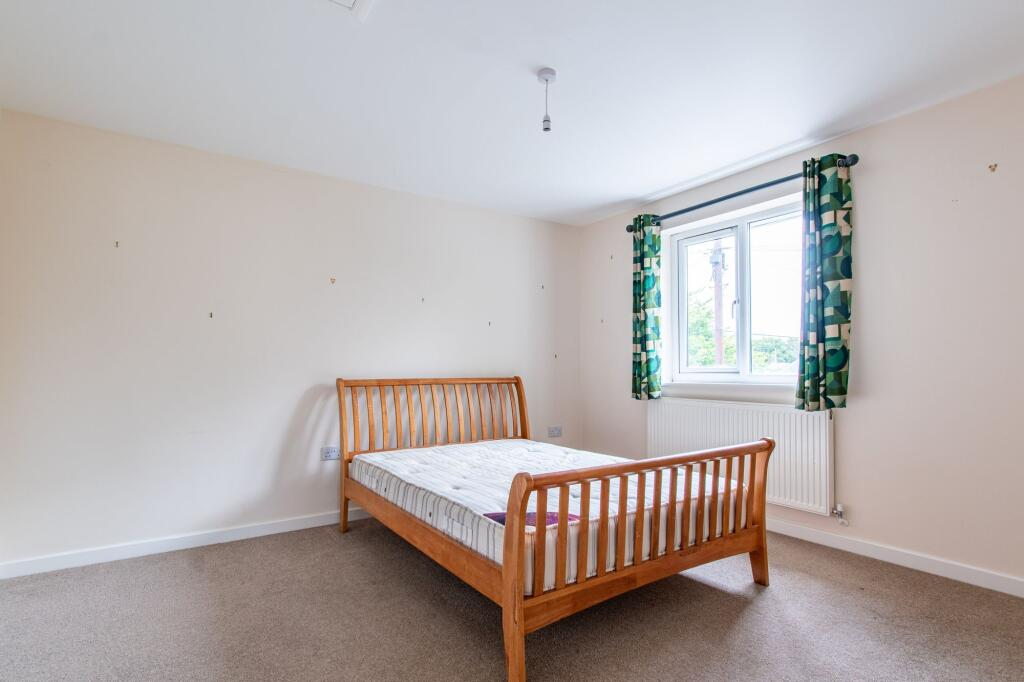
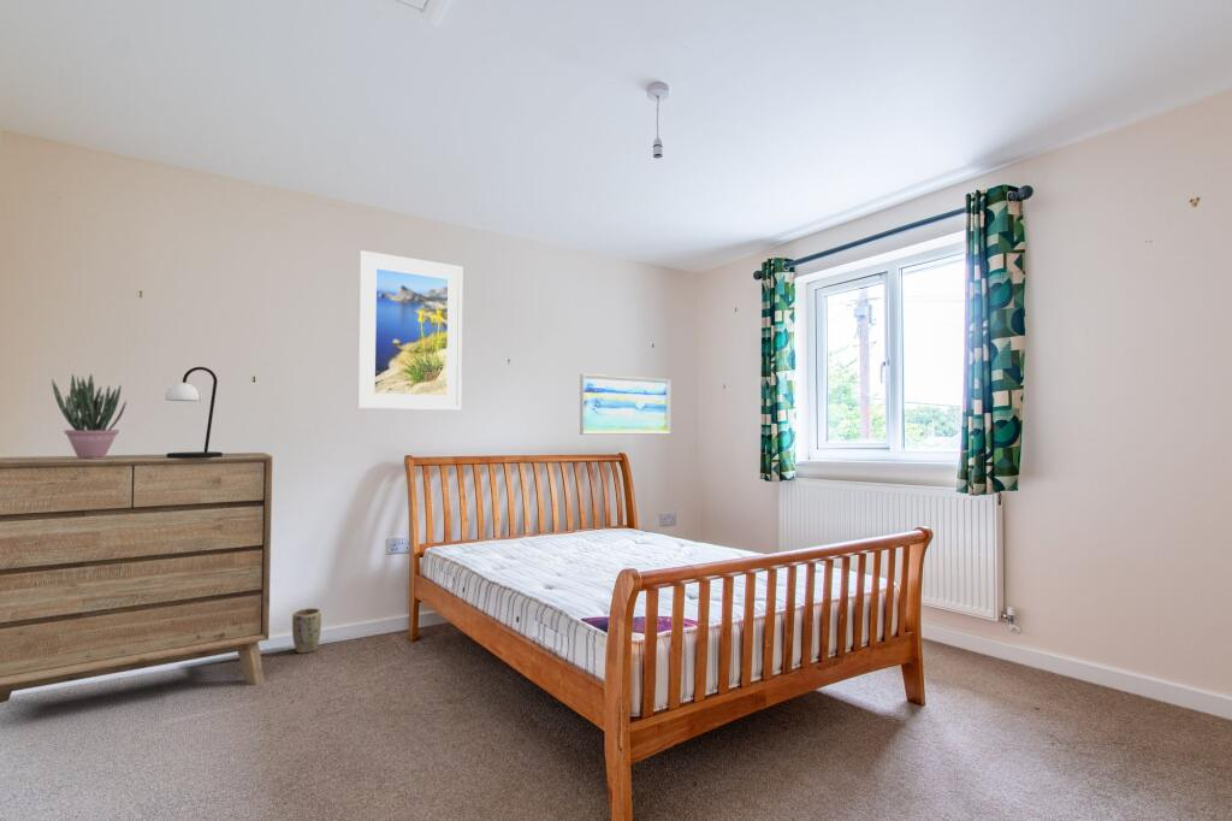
+ dresser (135, 573)
+ wall art (627, 406)
+ plant pot (306, 631)
+ potted plant (89, 415)
+ table lamp (195, 400)
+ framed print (411, 333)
